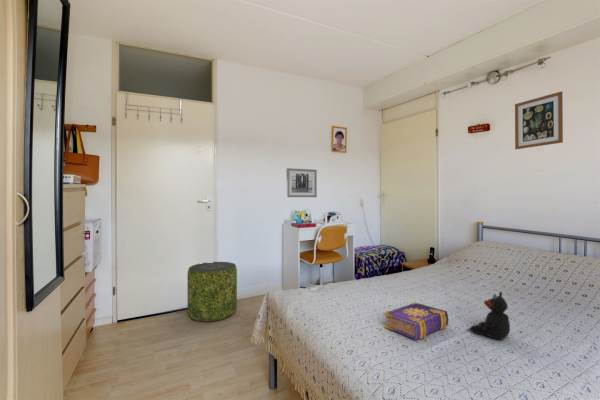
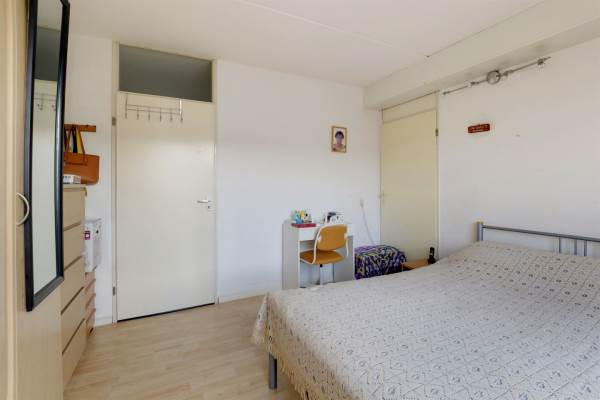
- wall art (301, 183)
- pouf (212, 289)
- wall art (537, 122)
- teddy bear (490, 313)
- book (416, 318)
